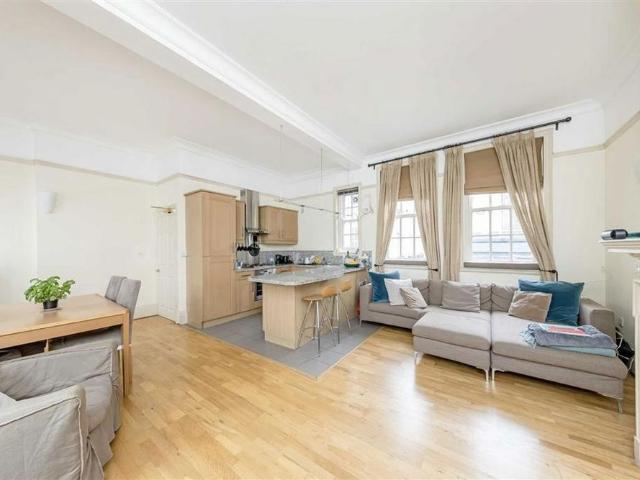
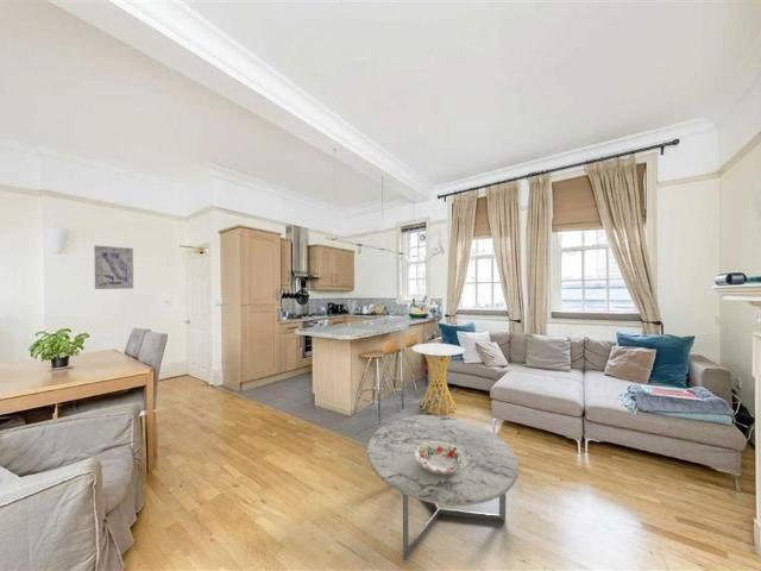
+ decorative bowl (439, 459)
+ coffee table (439, 481)
+ wall art (114, 268)
+ side table (438, 378)
